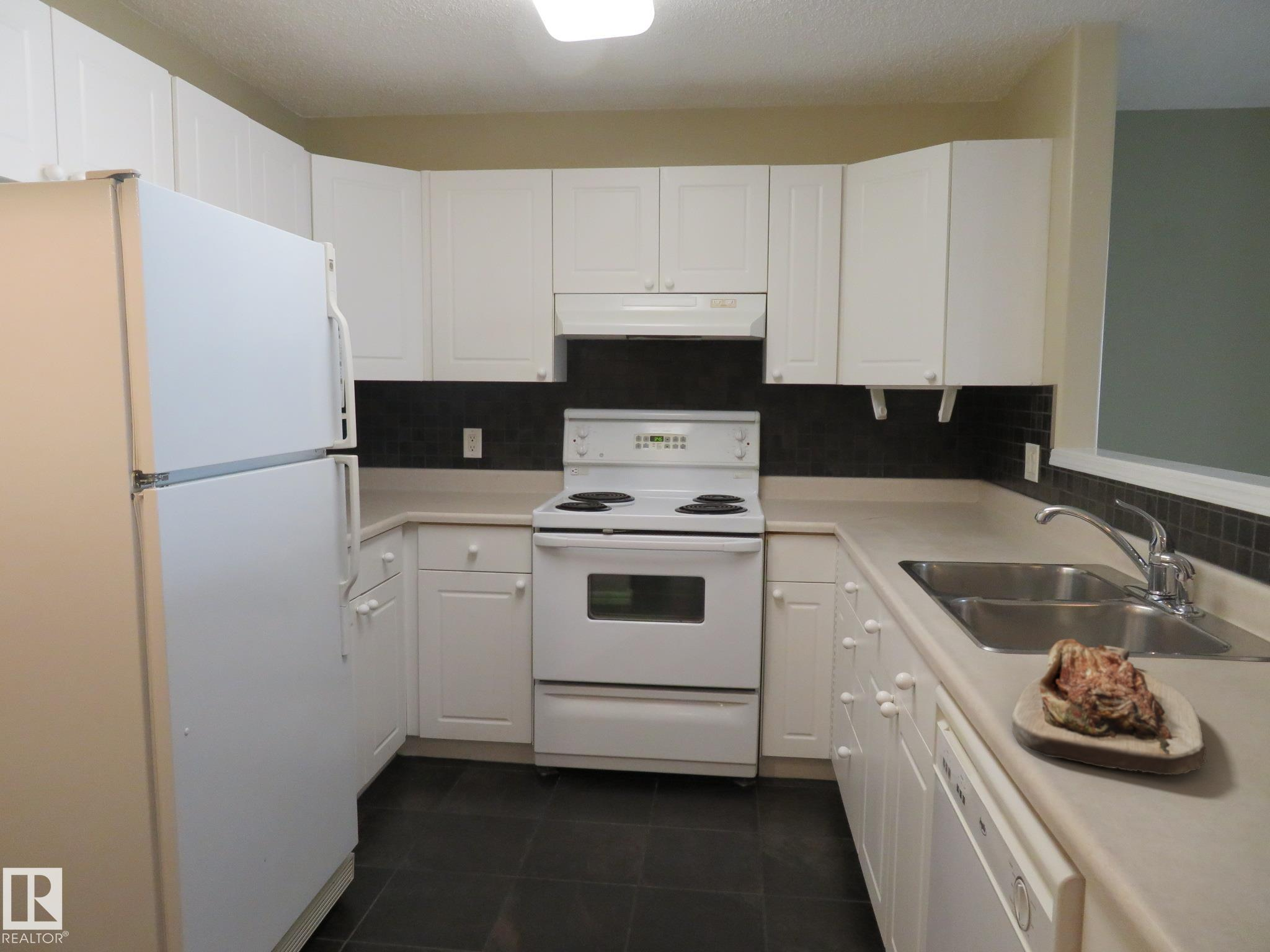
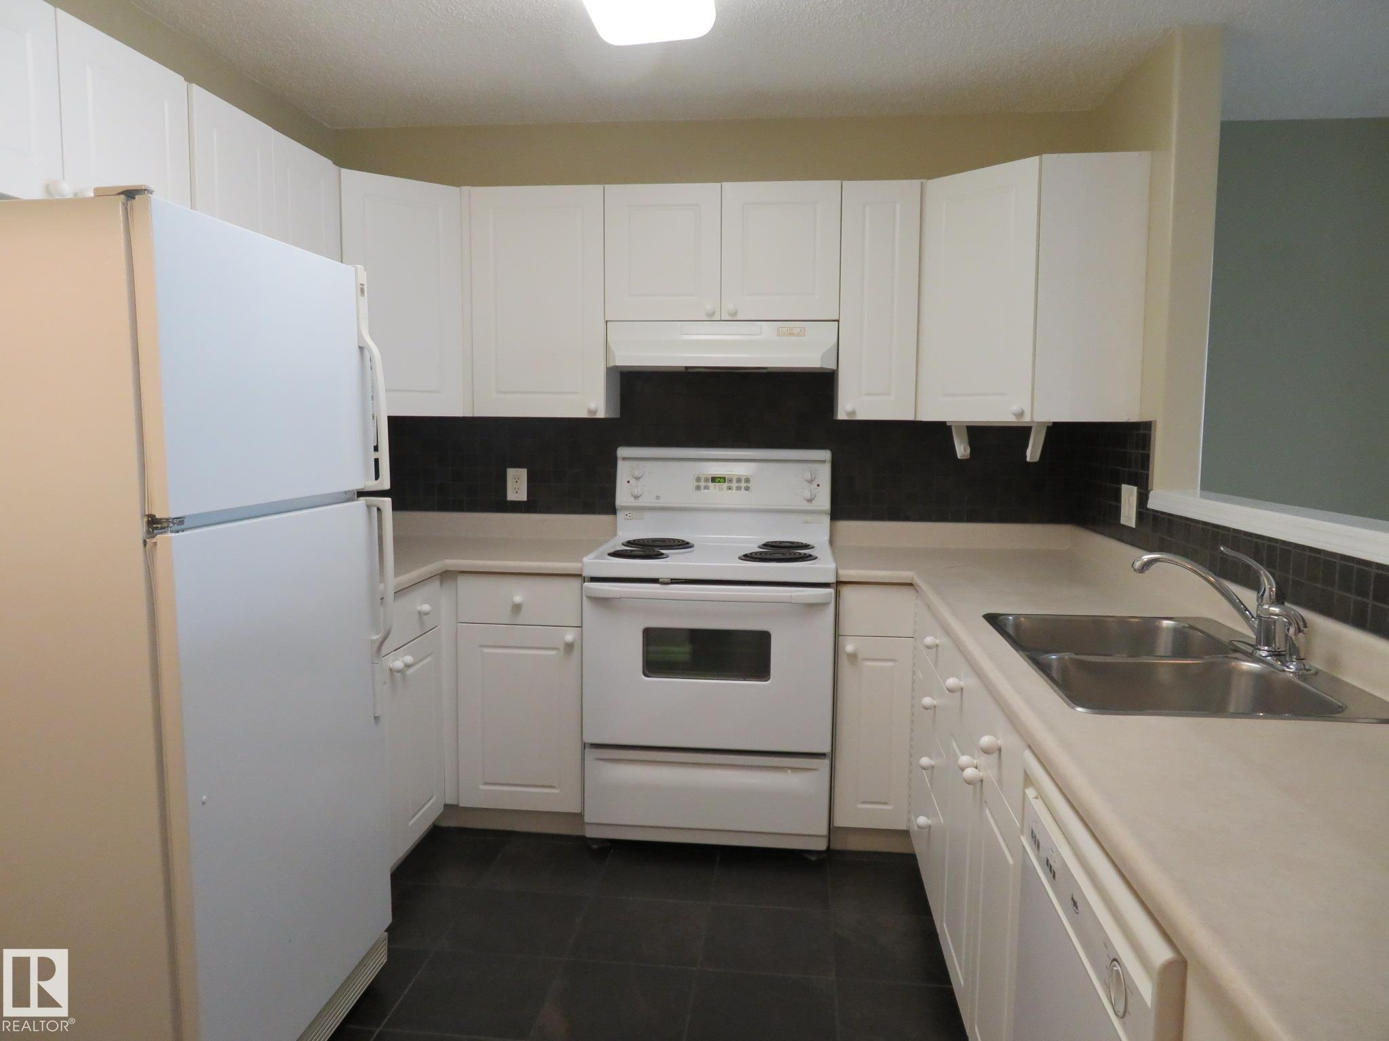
- cutting board (1095, 674)
